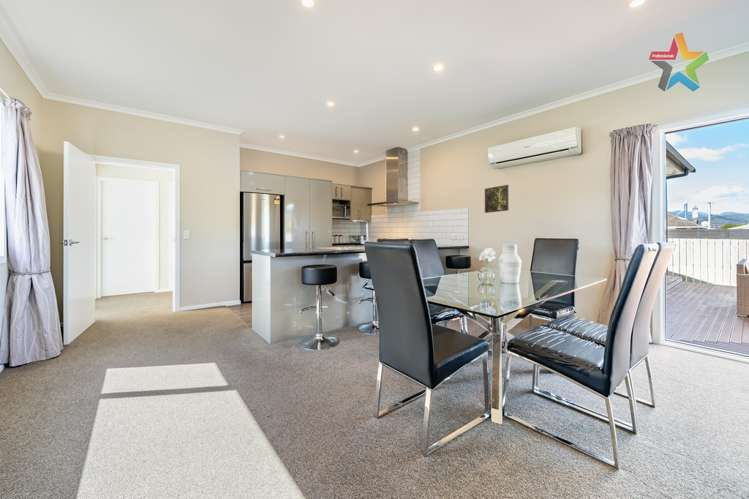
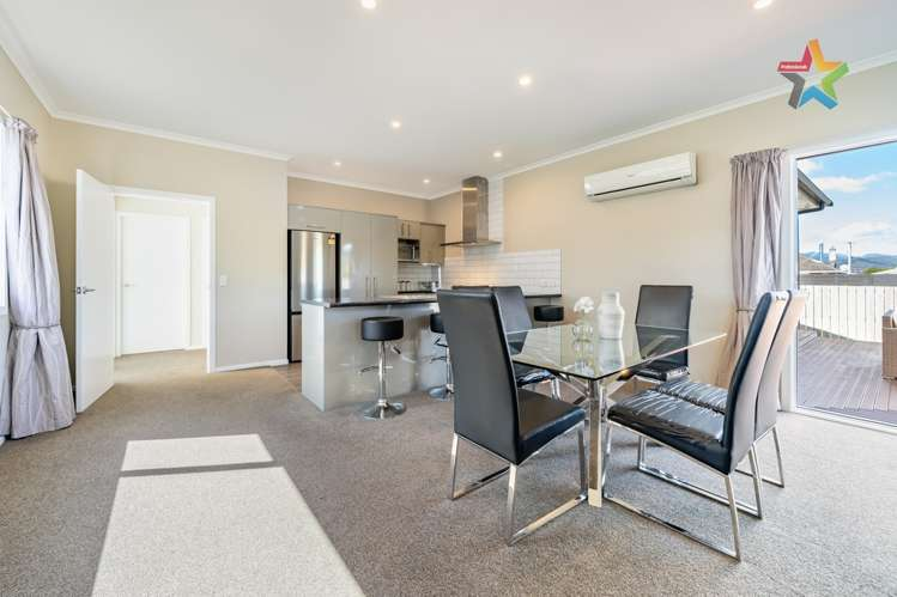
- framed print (496, 199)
